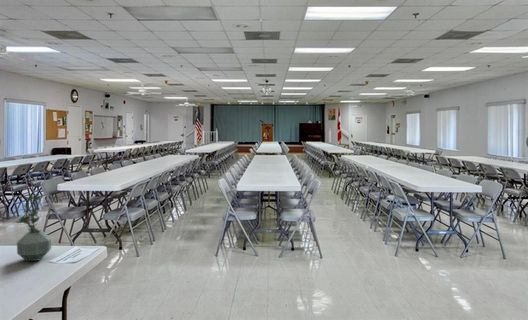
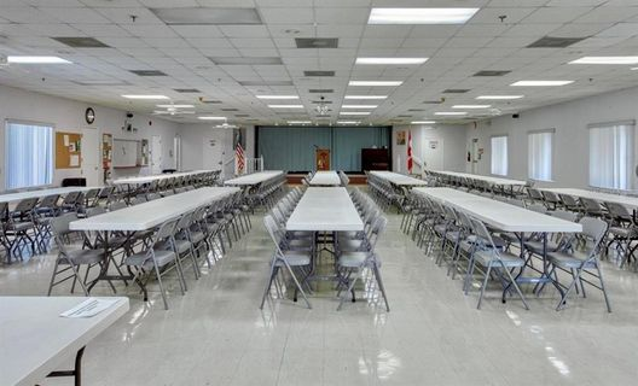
- potted plant (32, 226)
